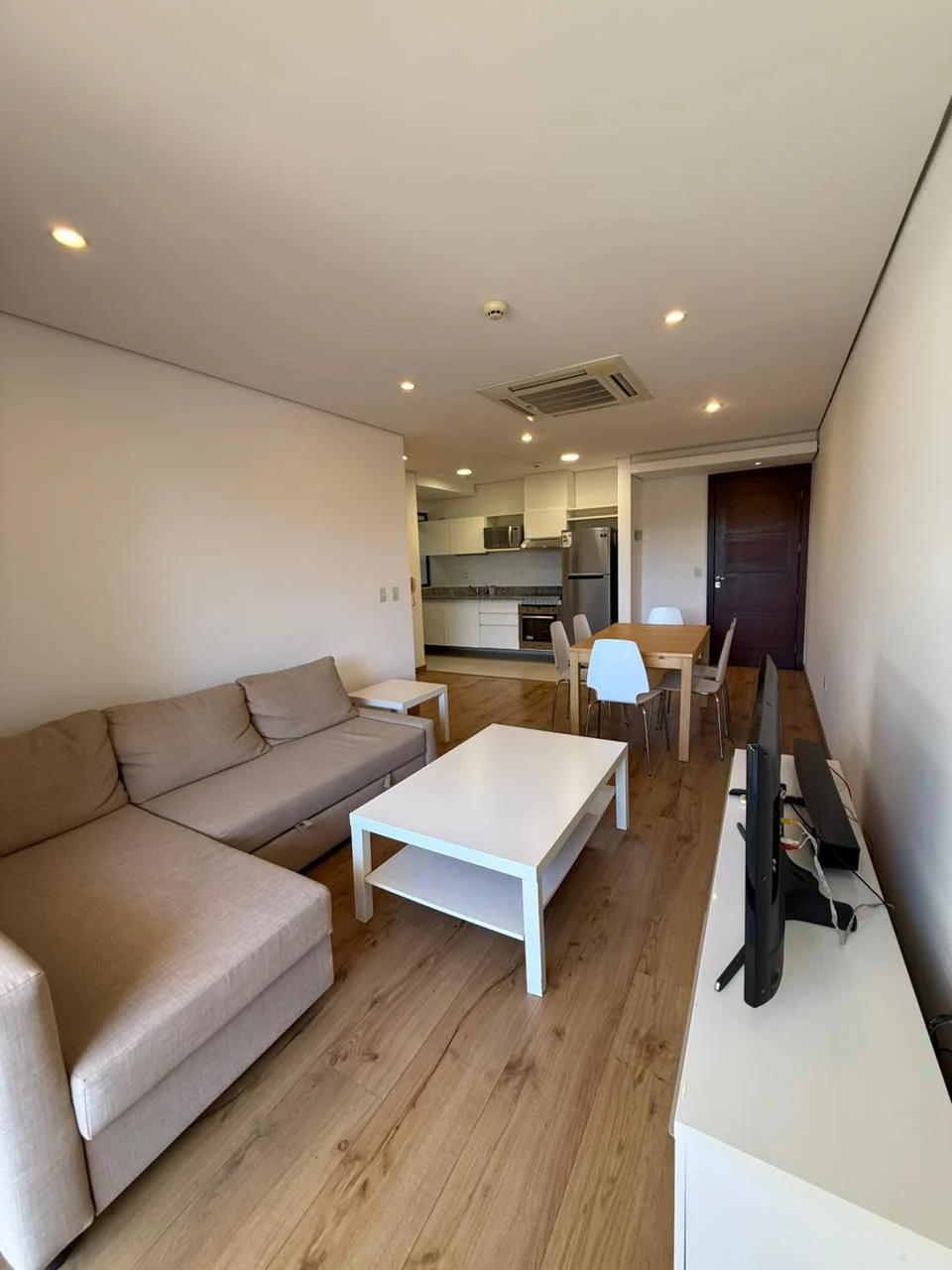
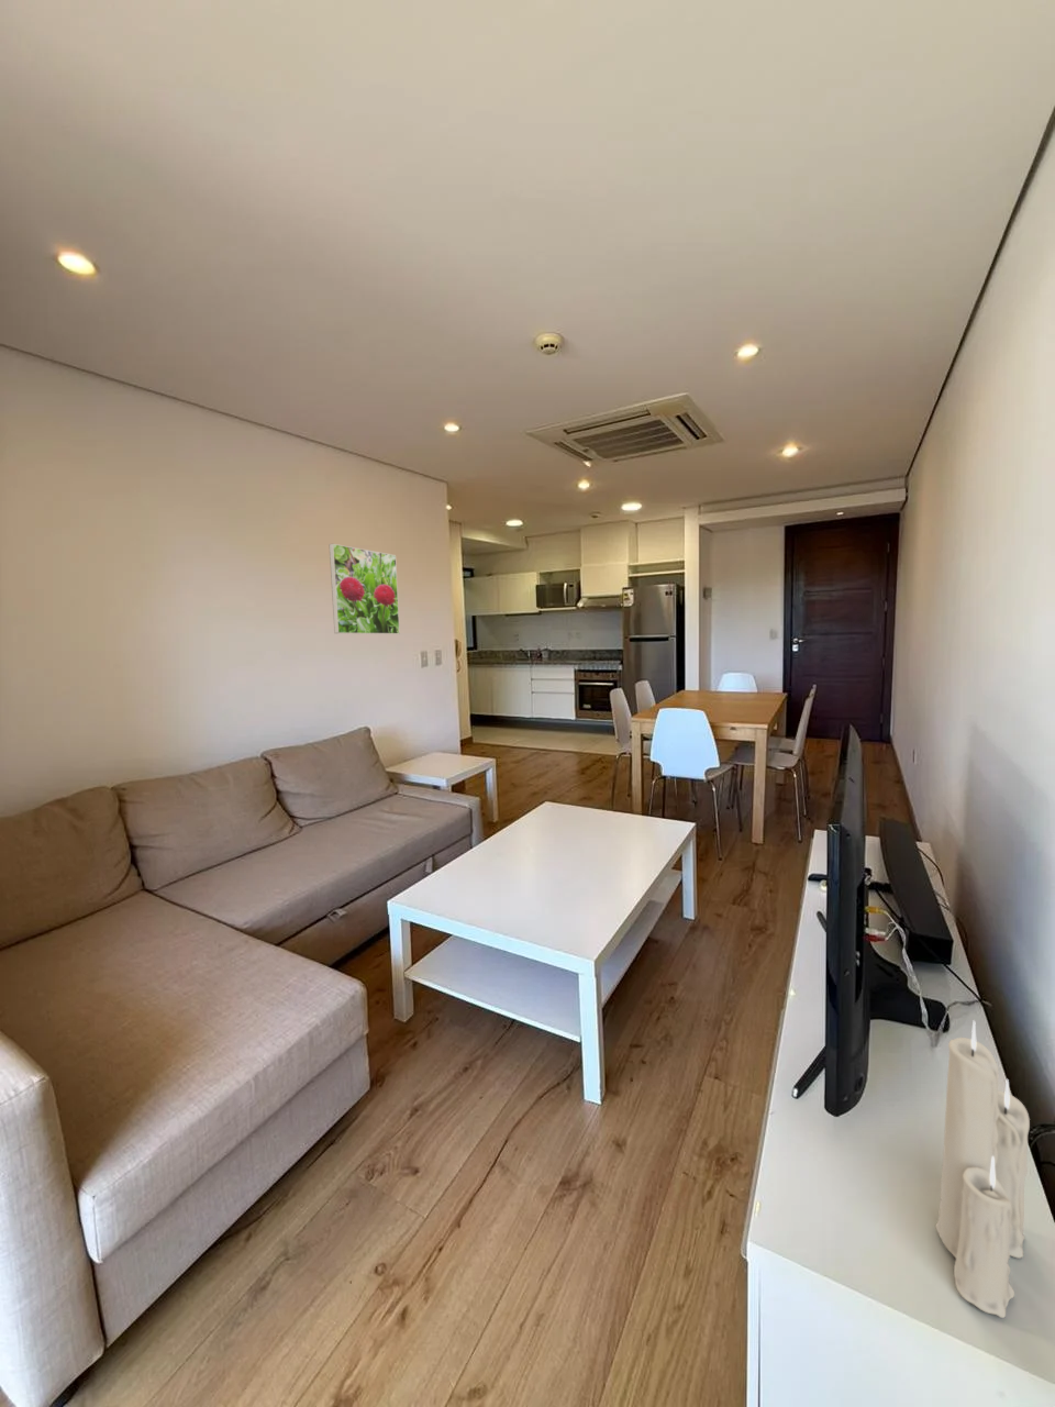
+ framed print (366, 592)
+ candle (983, 1136)
